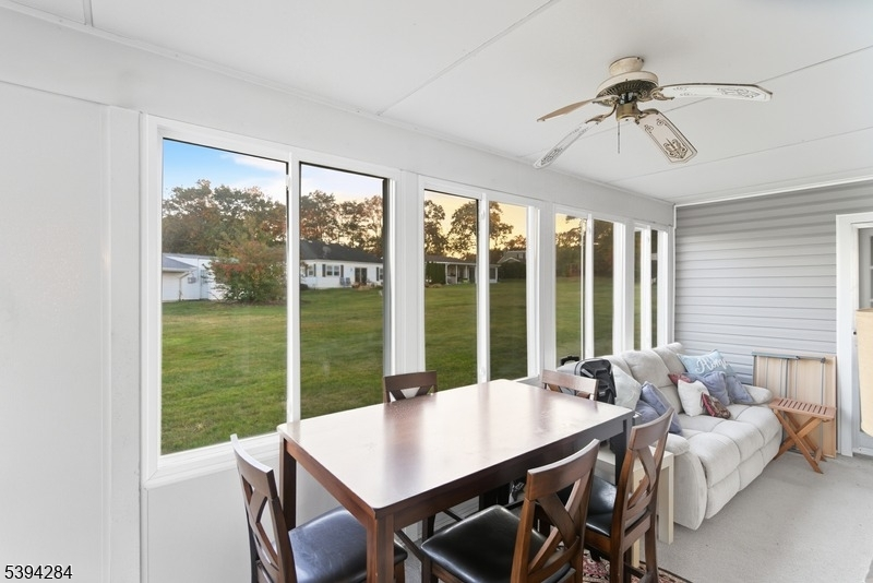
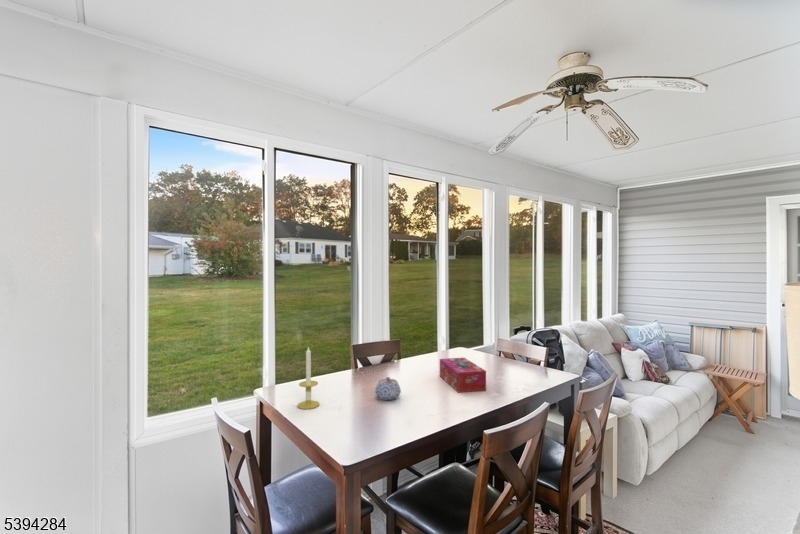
+ candle (308, 375)
+ teapot (388, 387)
+ tissue box (461, 373)
